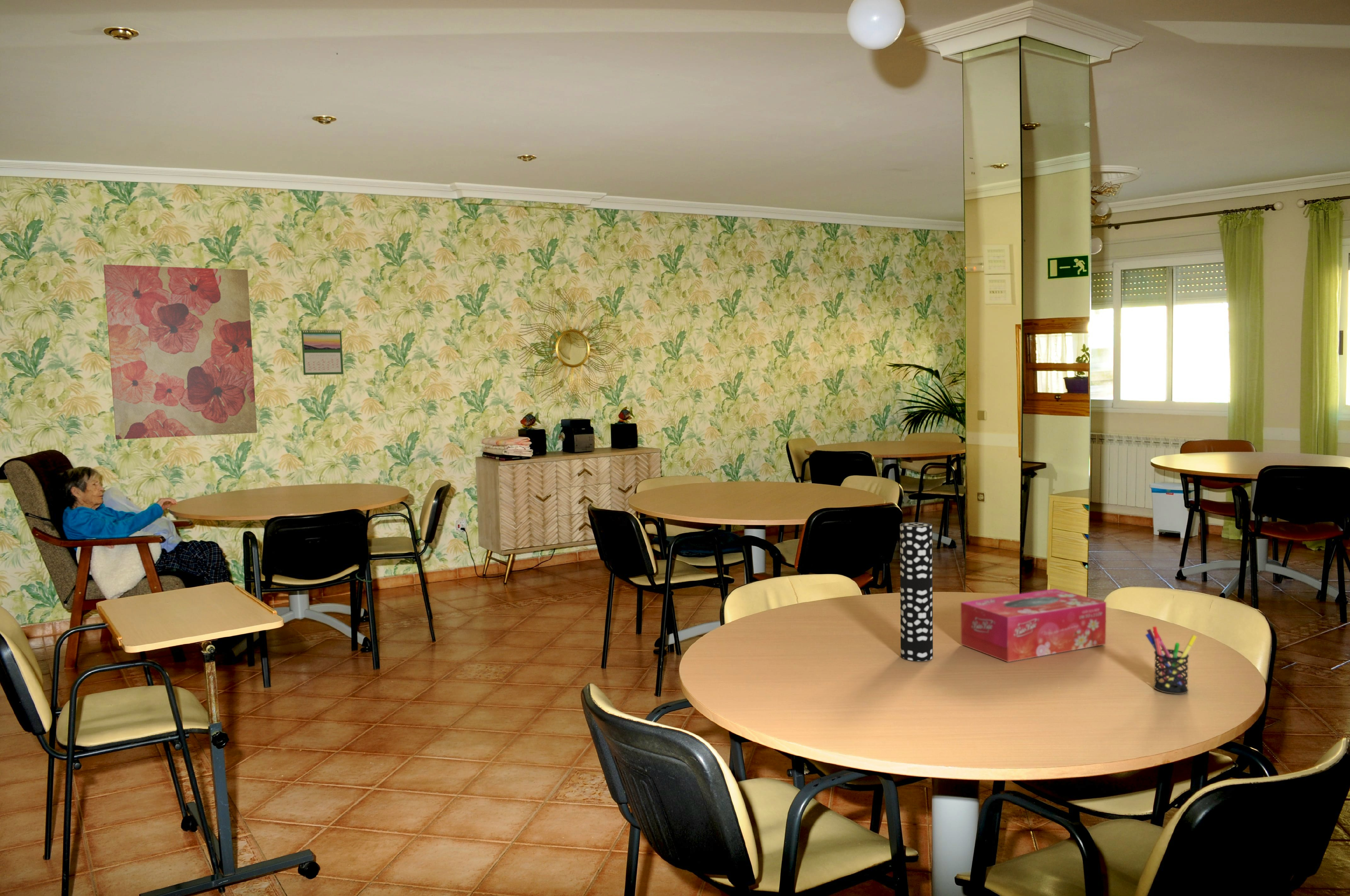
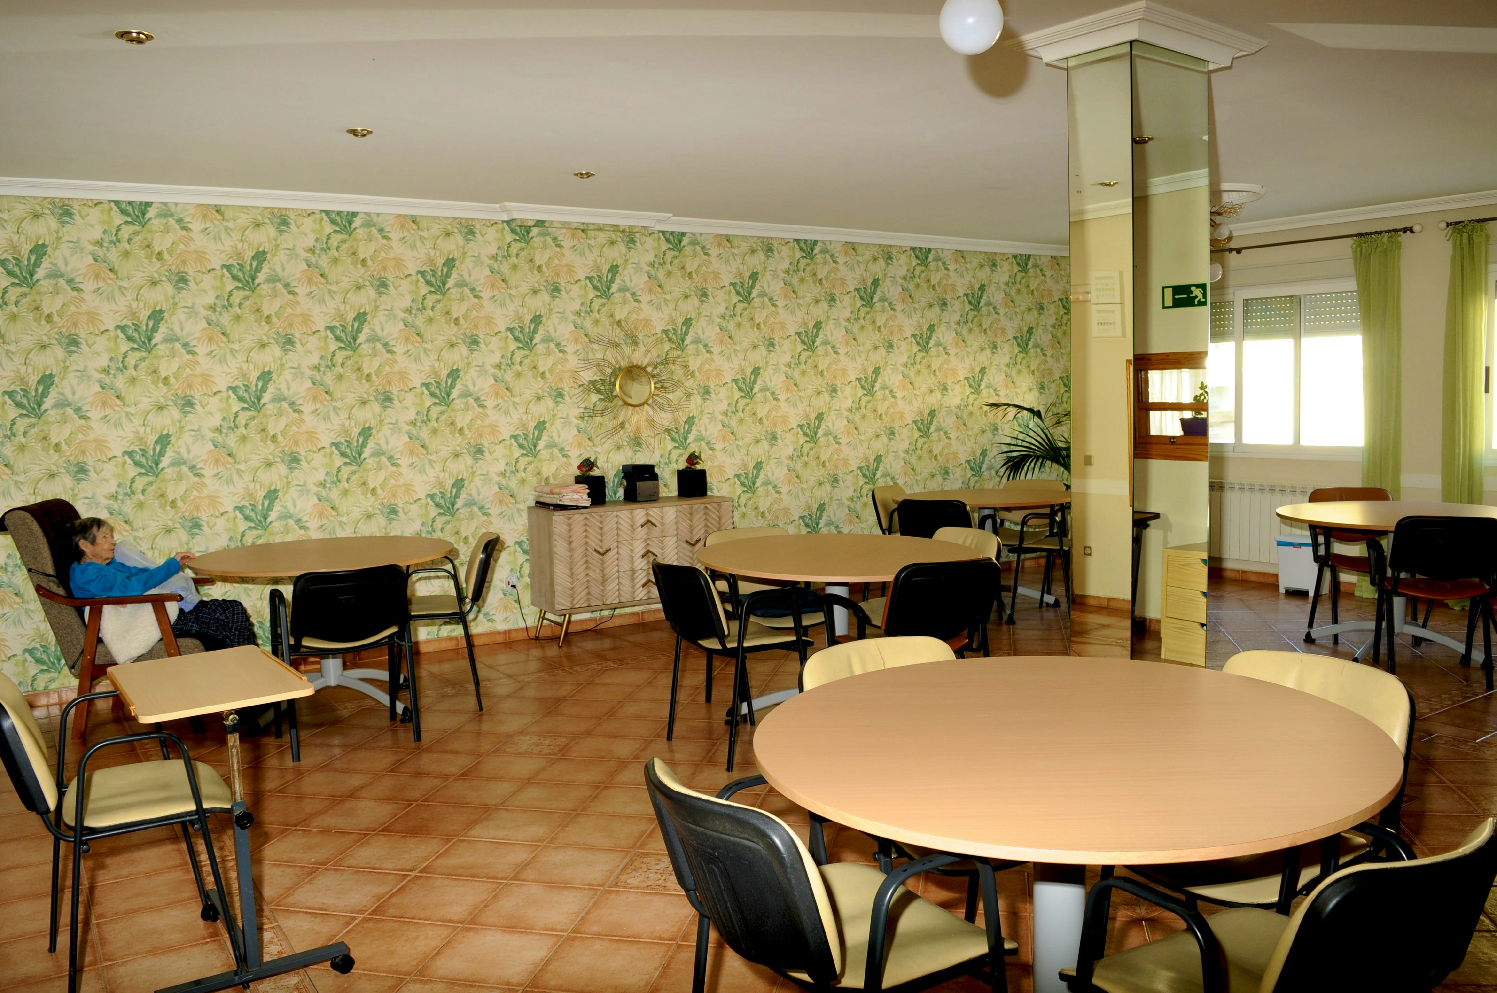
- pen holder (1170, 659)
- vase (916, 591)
- wall art (183, 352)
- tissue box (1033, 623)
- calendar (322, 351)
